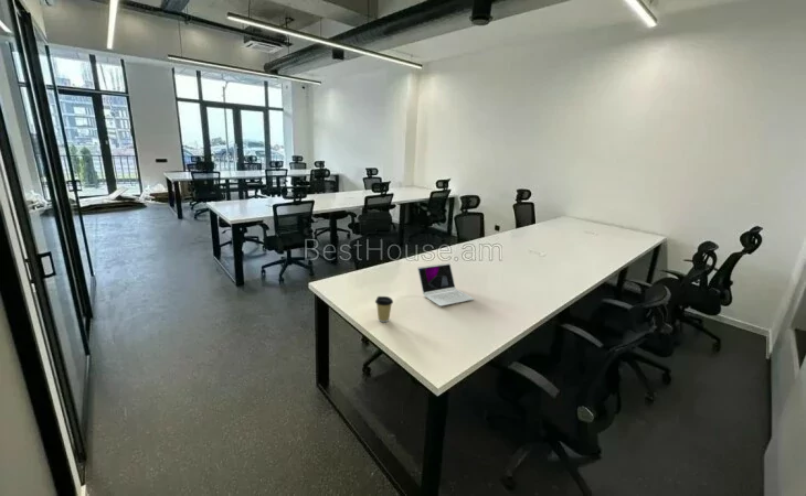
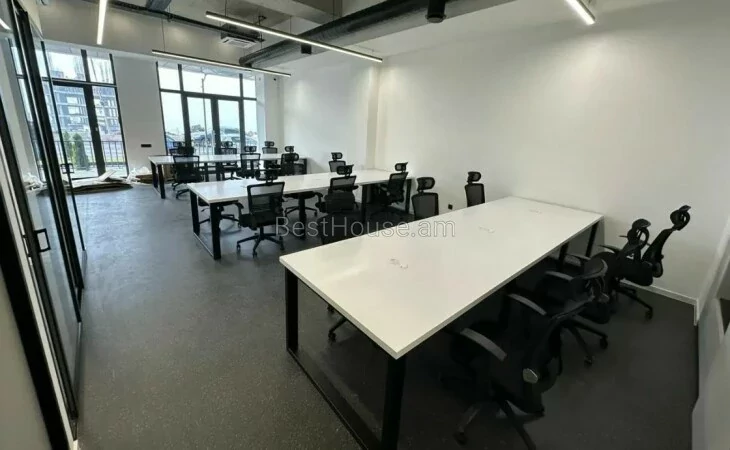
- laptop (445, 281)
- coffee cup (383, 309)
